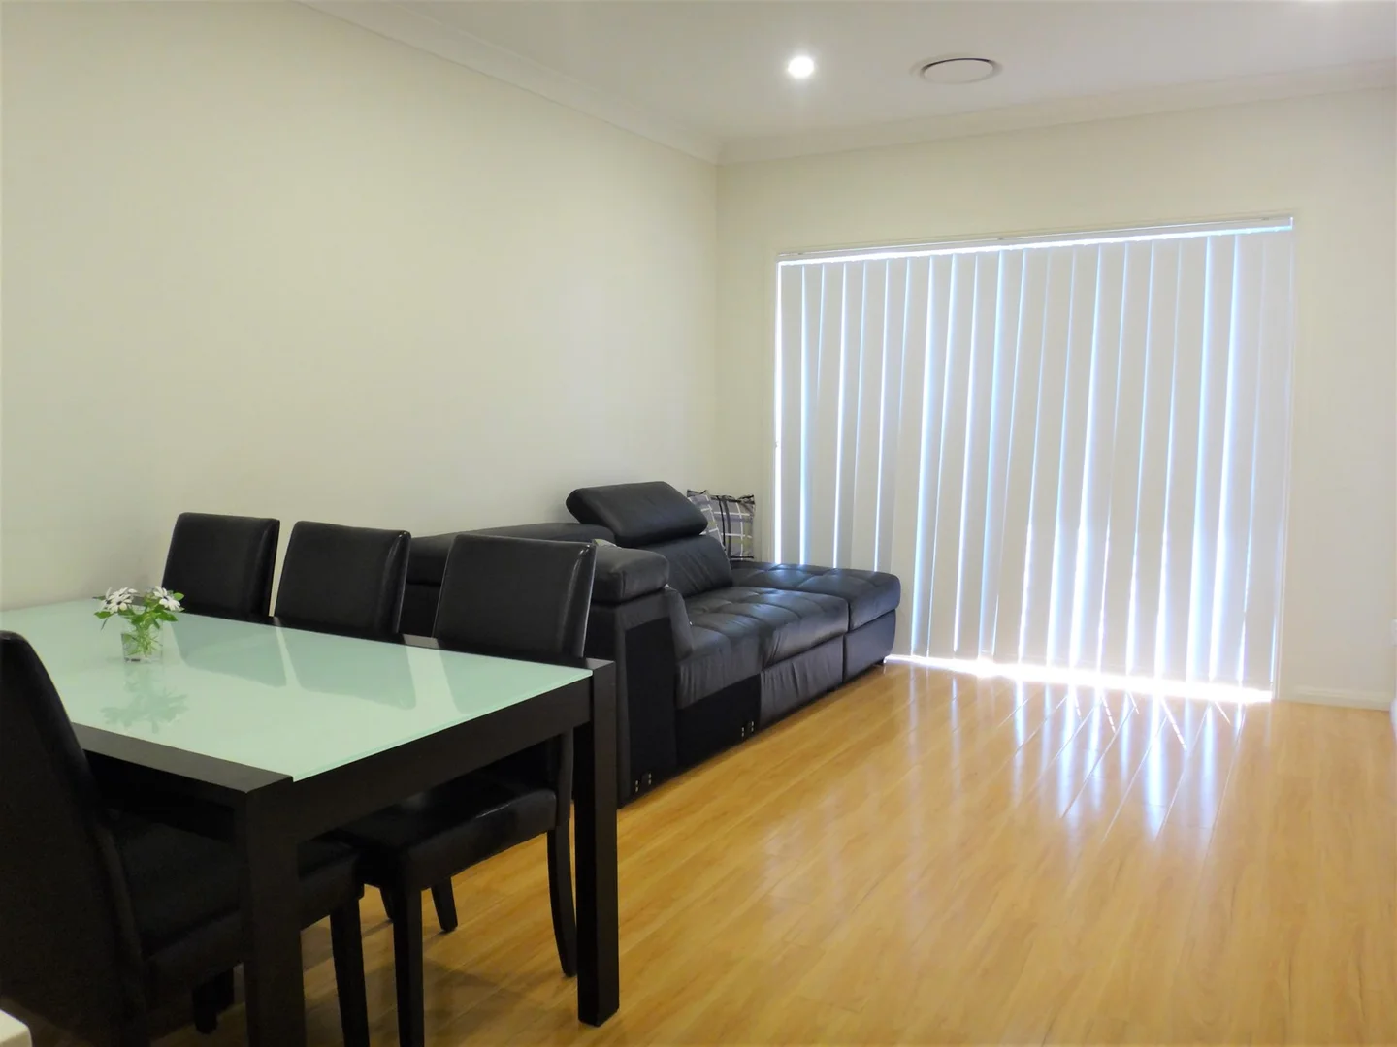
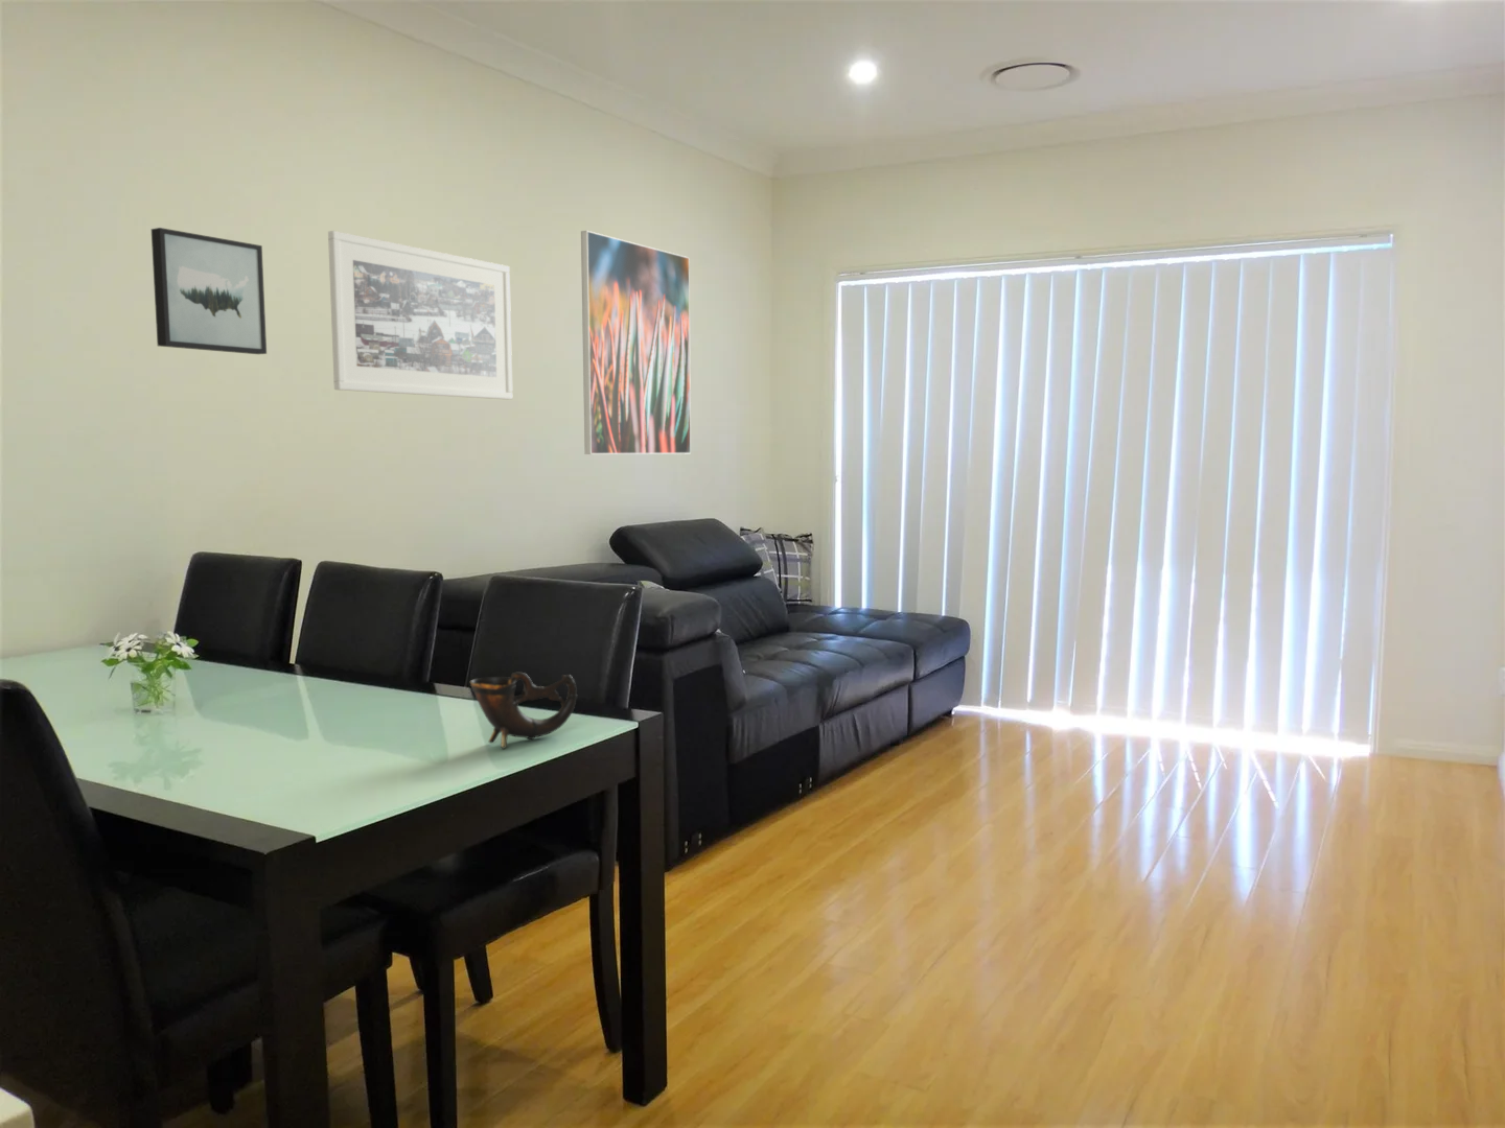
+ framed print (640, 350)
+ wall art (211, 294)
+ cup (526, 700)
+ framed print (429, 322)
